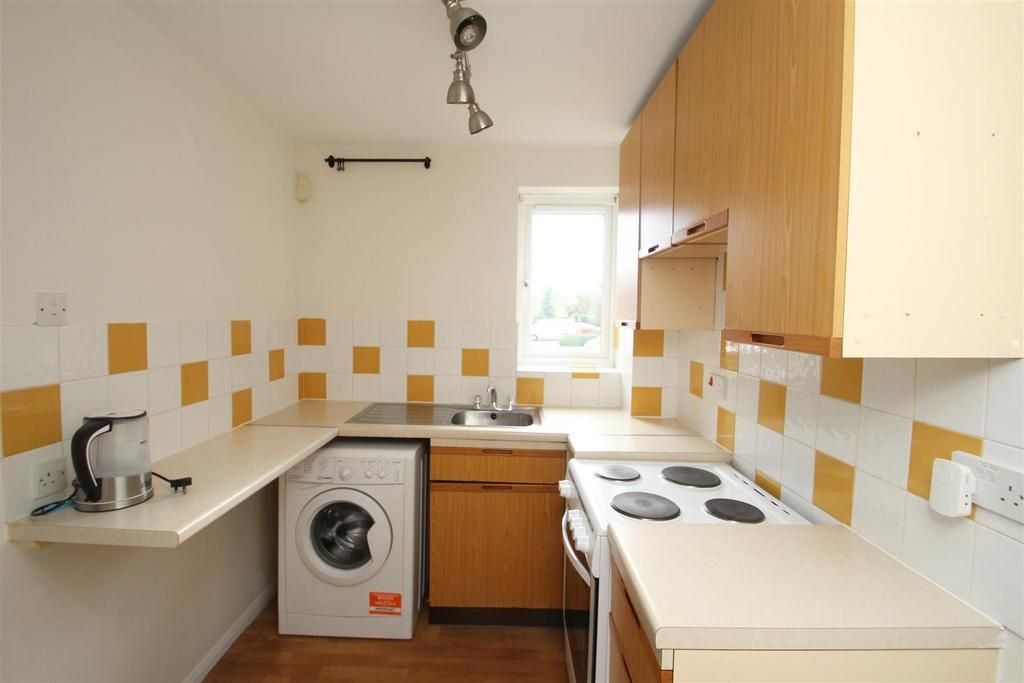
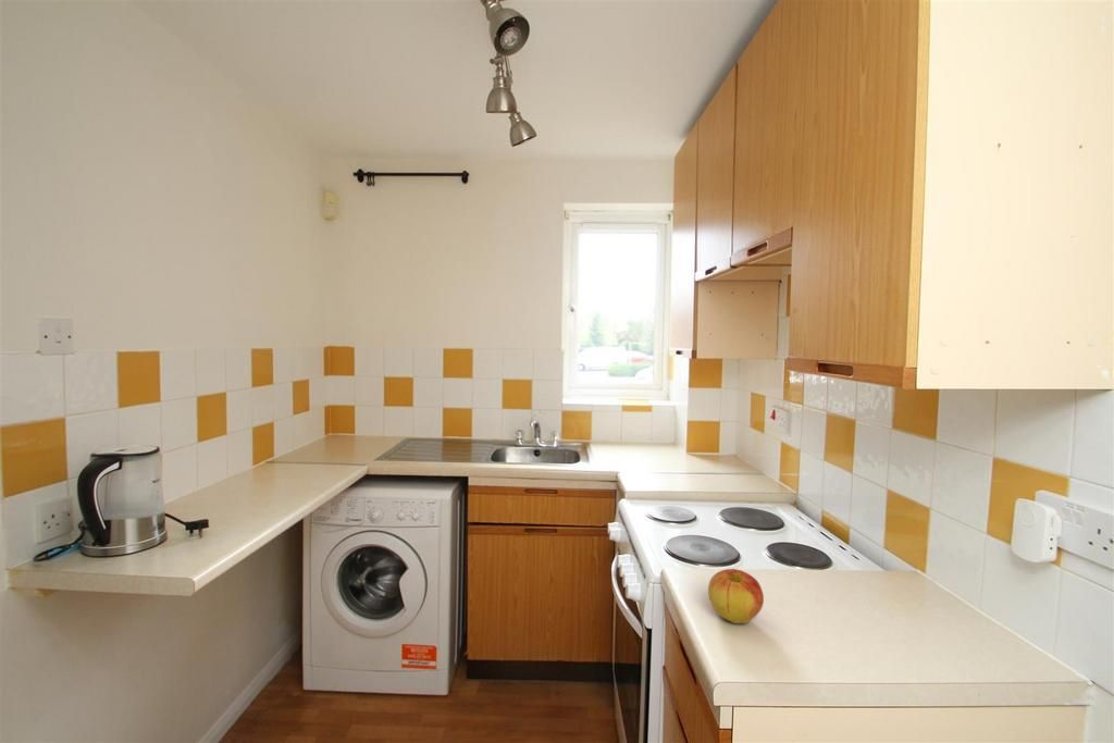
+ apple (735, 594)
